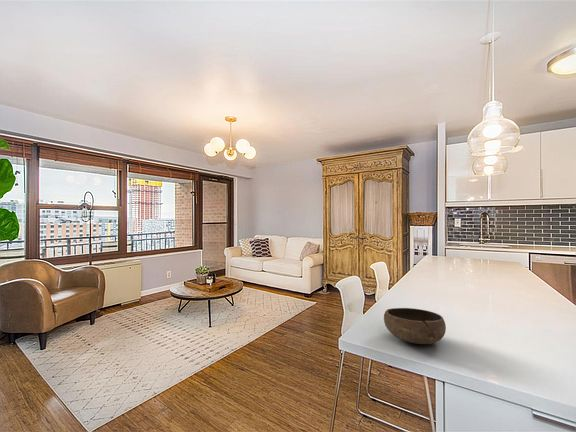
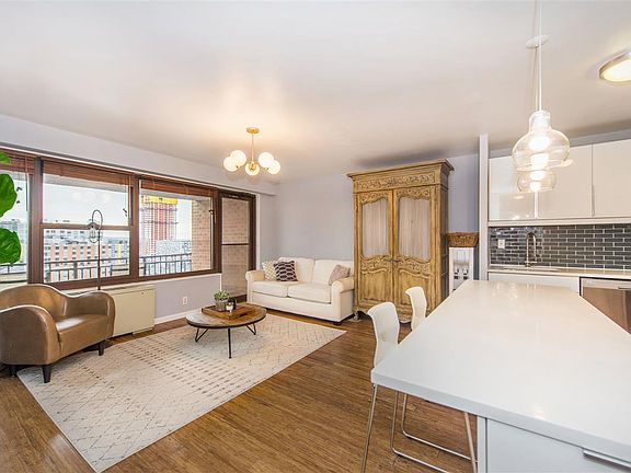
- bowl (413, 325)
